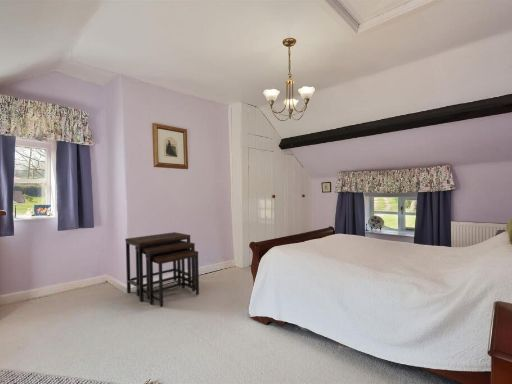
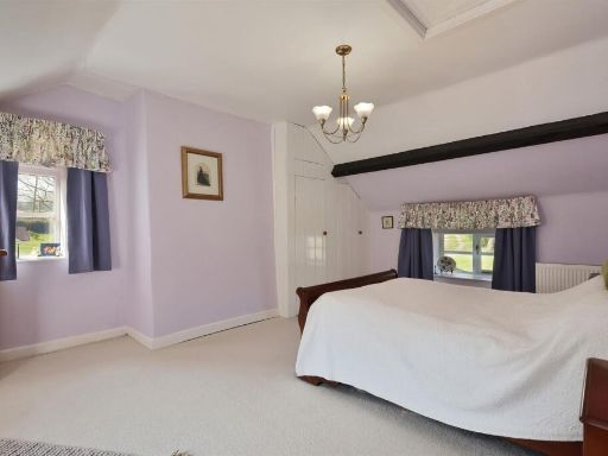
- desk (165, 262)
